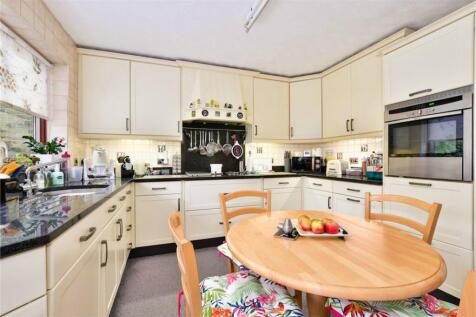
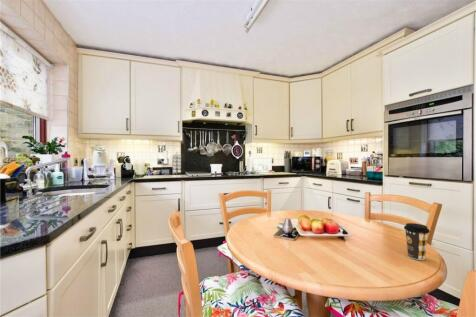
+ coffee cup (416, 241)
